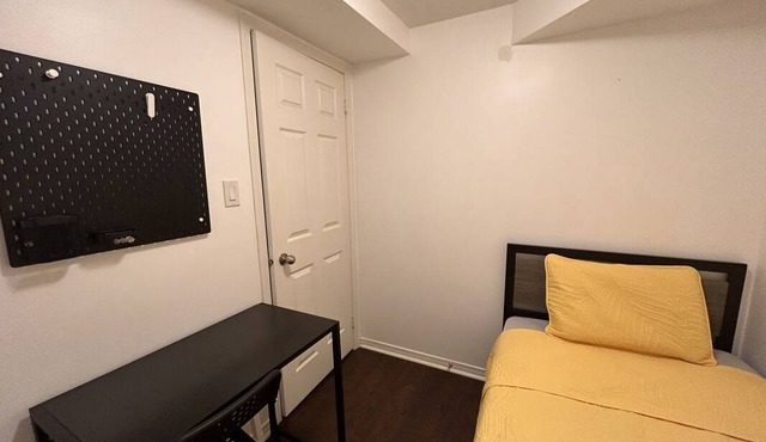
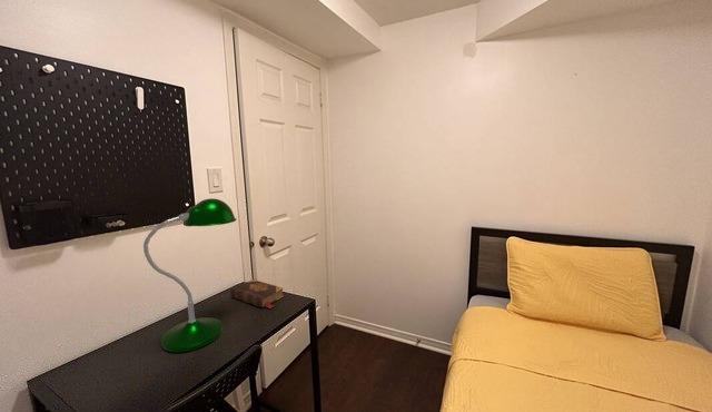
+ desk lamp (182, 282)
+ book (259, 293)
